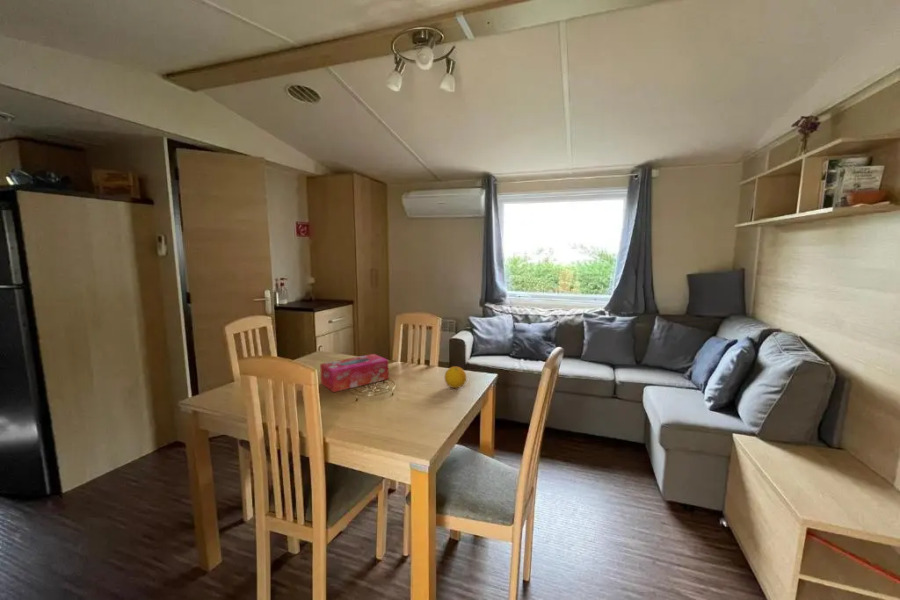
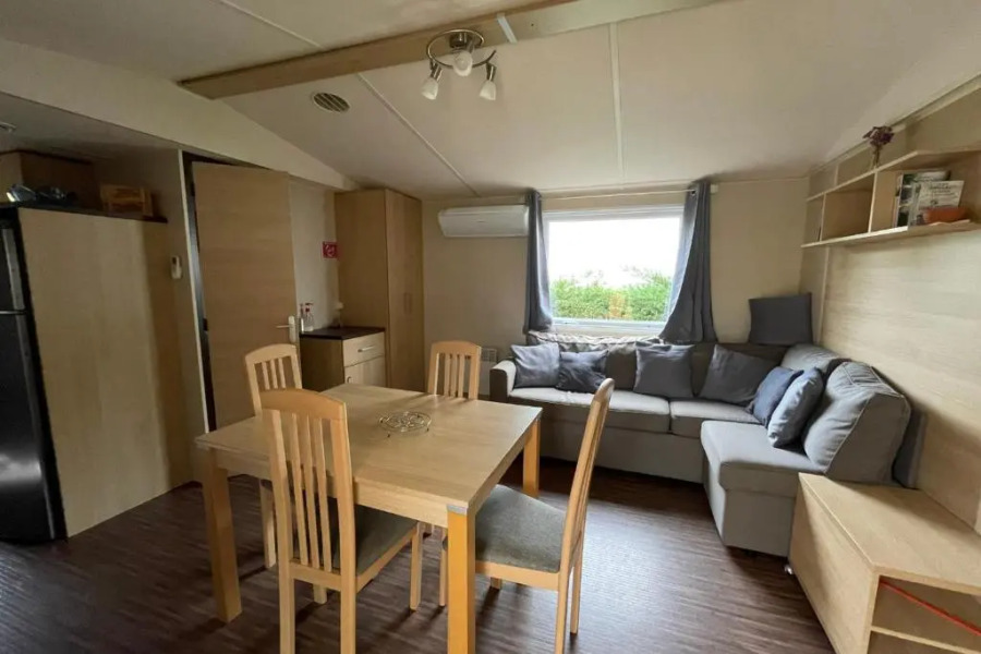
- fruit (455, 377)
- tissue box (355, 371)
